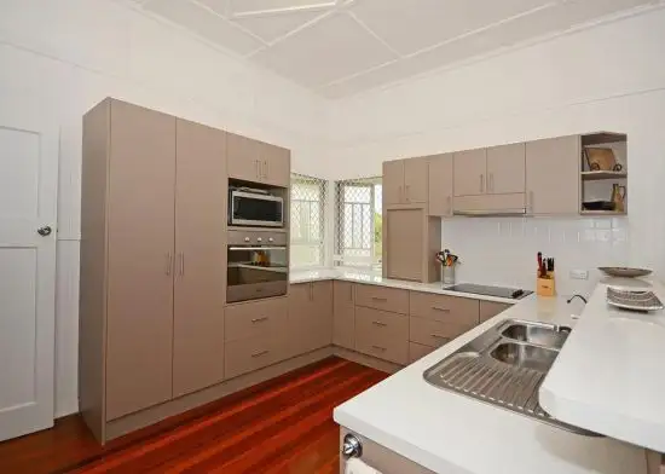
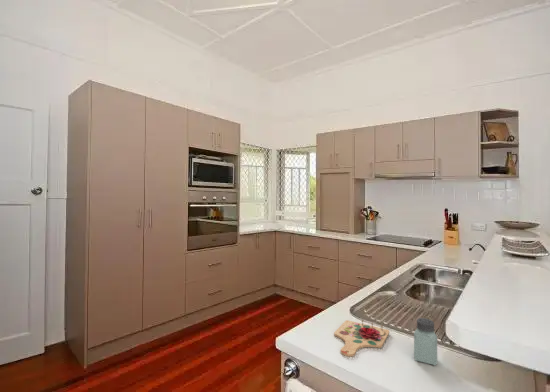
+ cutting board (357, 335)
+ saltshaker (425, 340)
